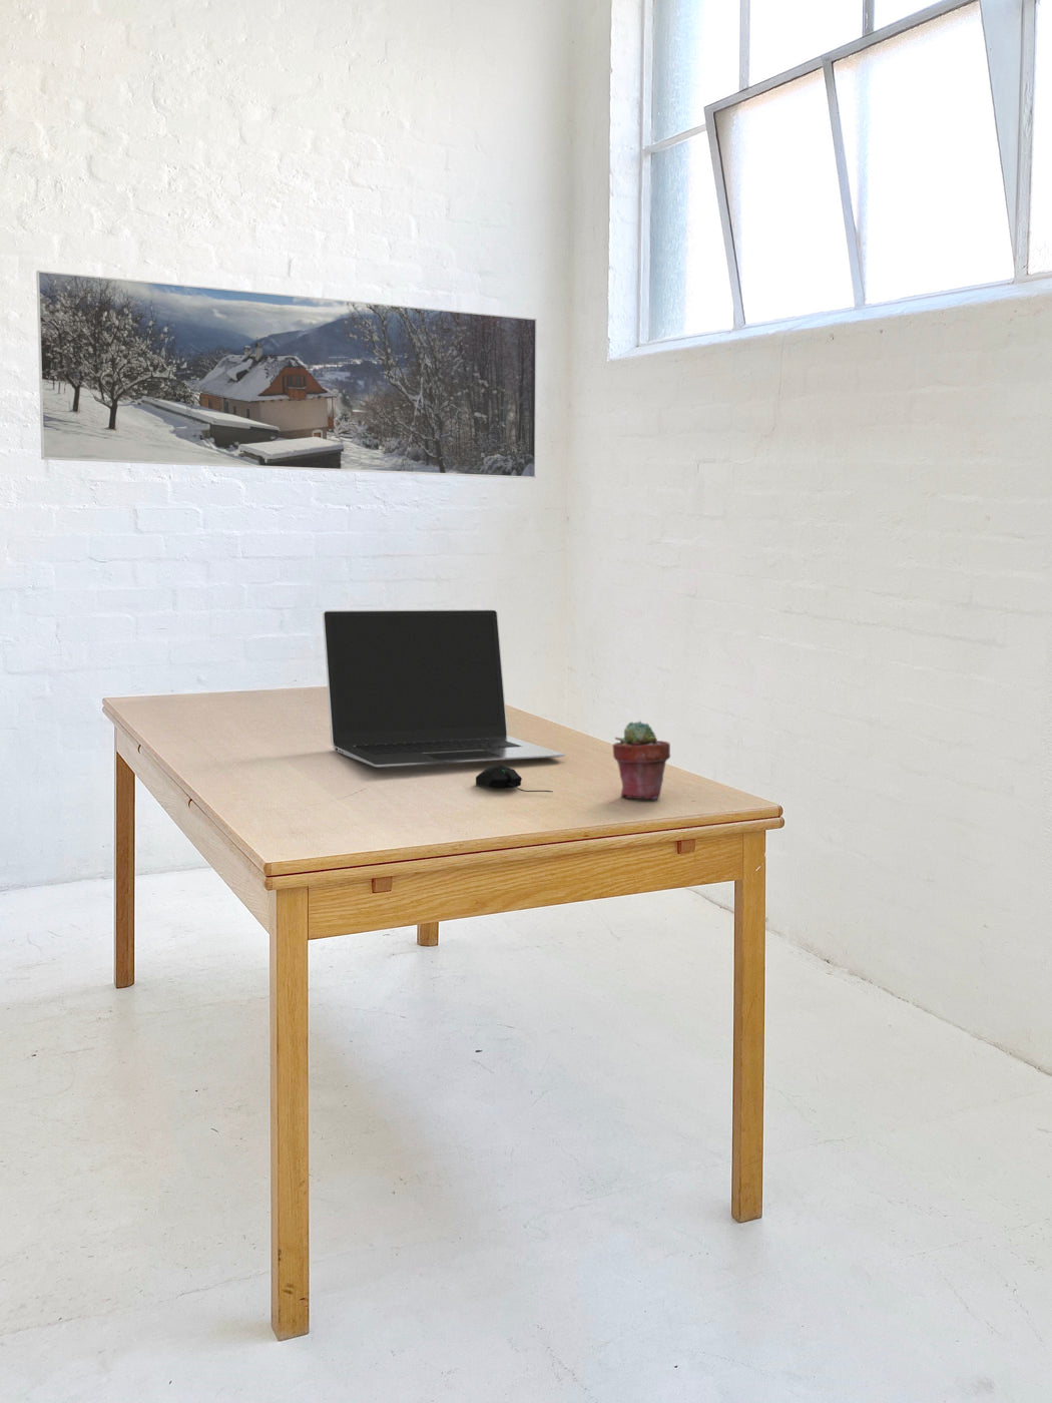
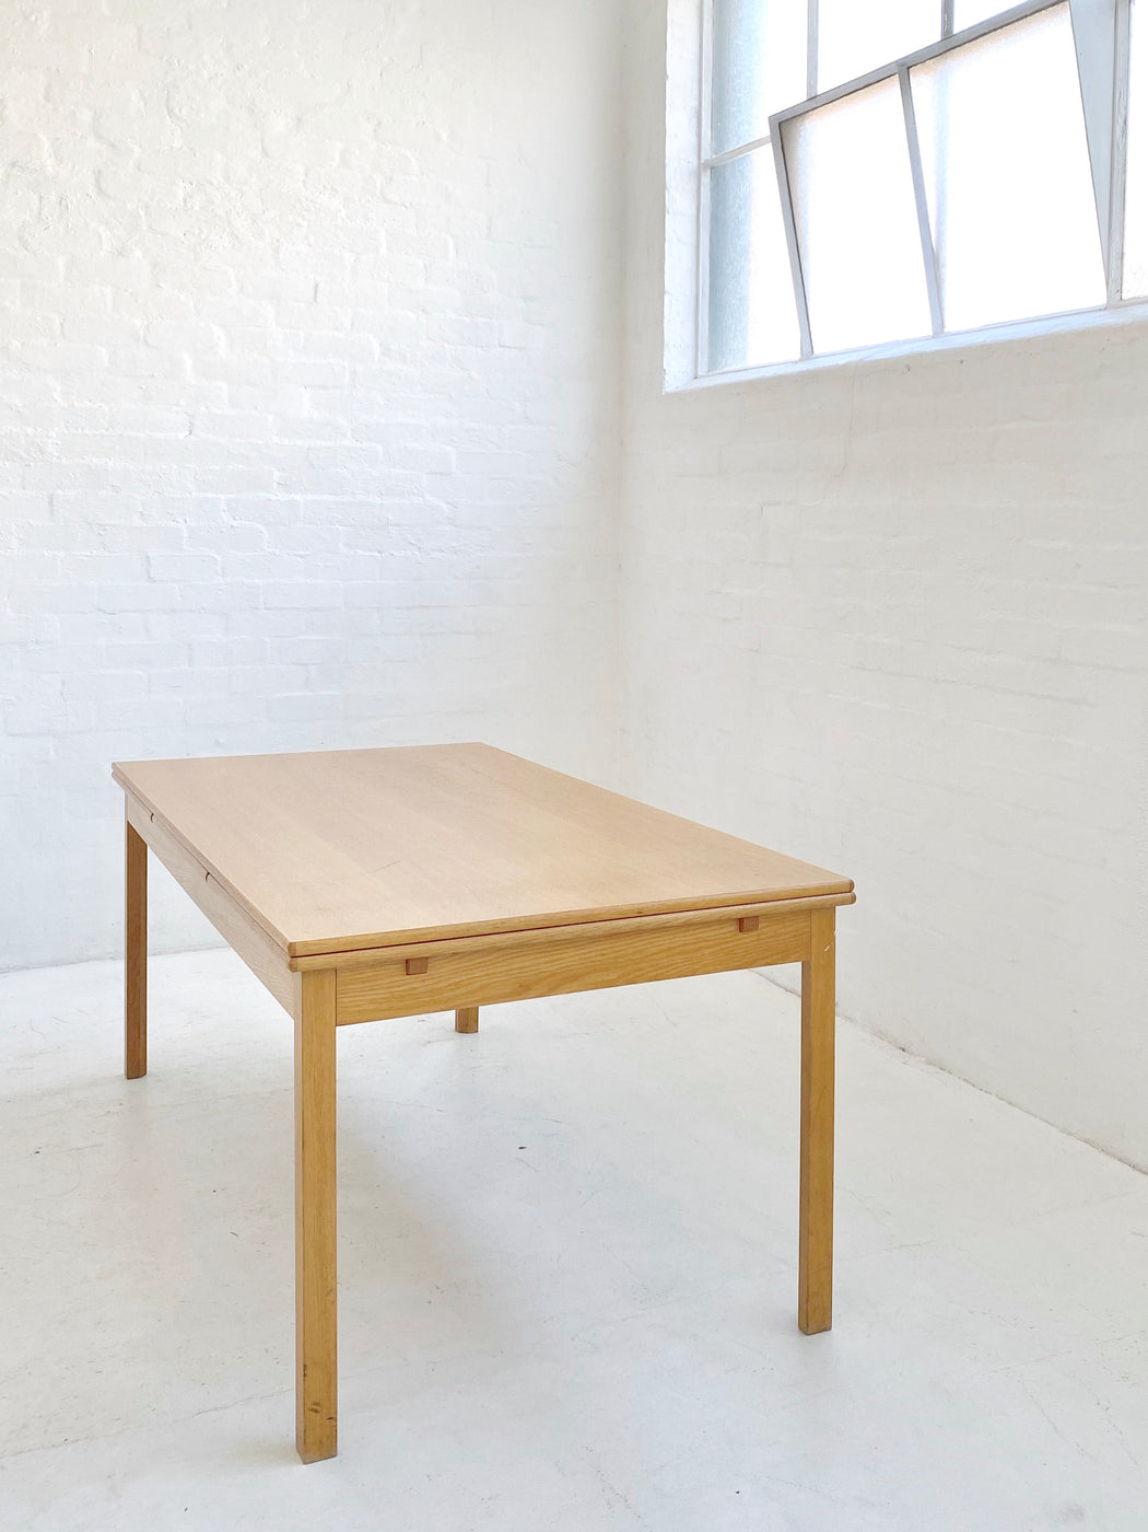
- potted succulent (640, 758)
- computer mouse (511, 777)
- laptop (441, 682)
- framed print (306, 383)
